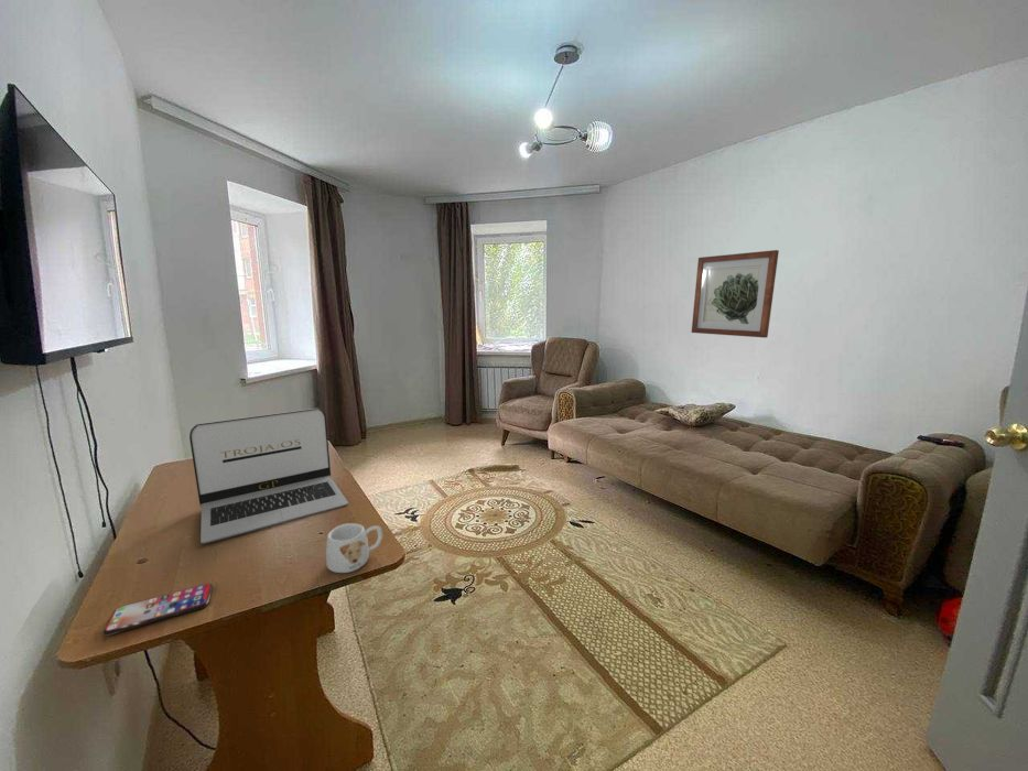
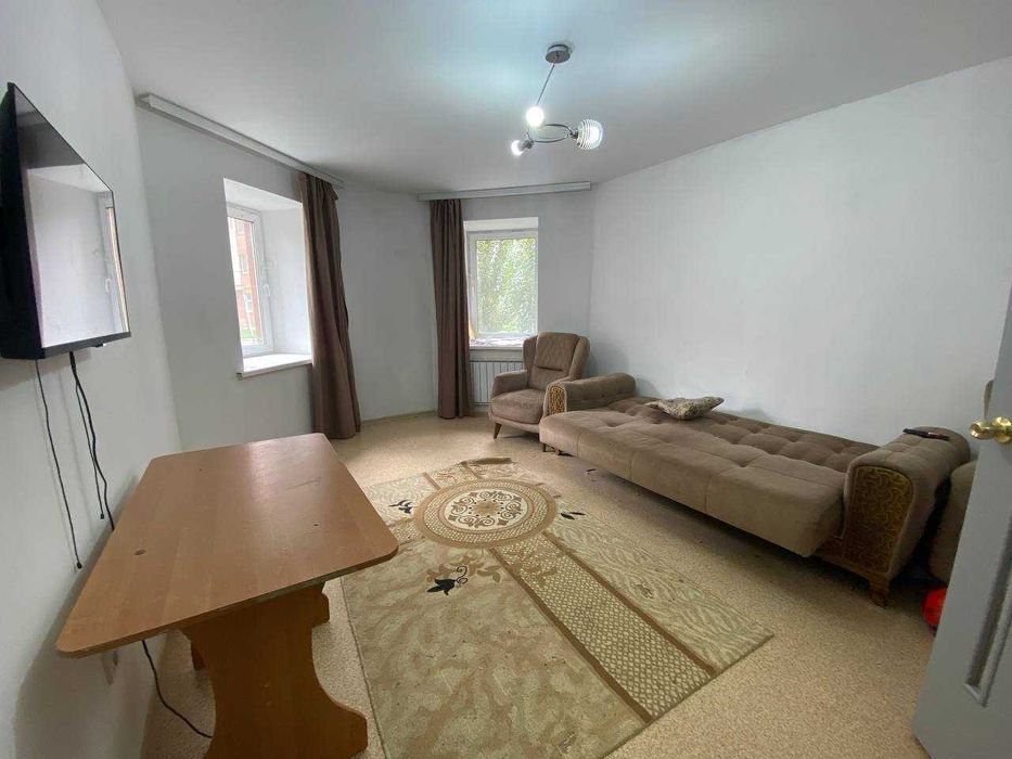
- laptop (271, 466)
- smartphone (162, 607)
- wall art (731, 295)
- mug (355, 544)
